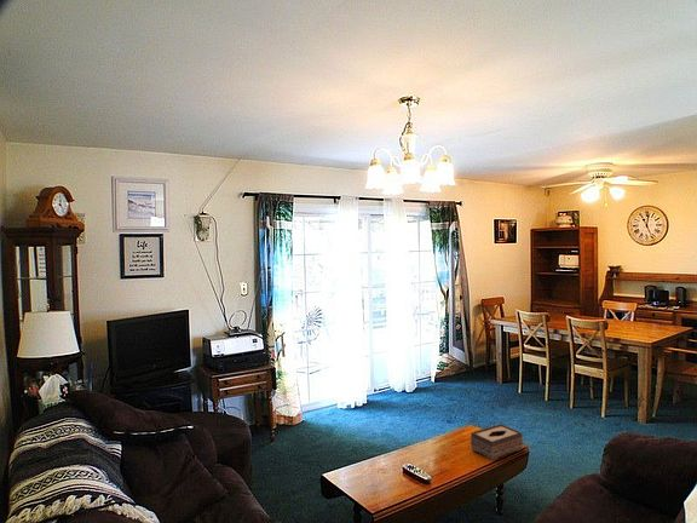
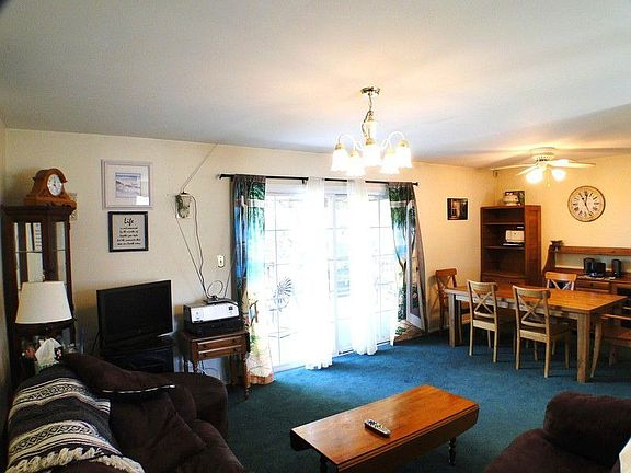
- tissue box (496, 441)
